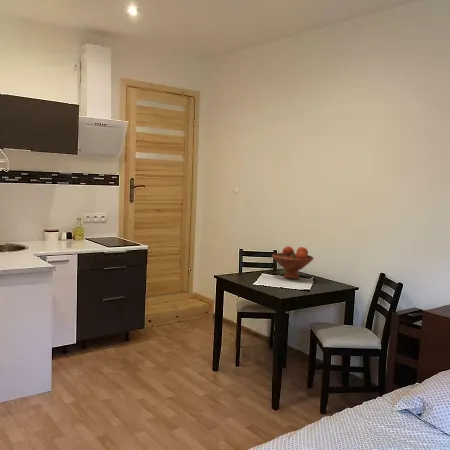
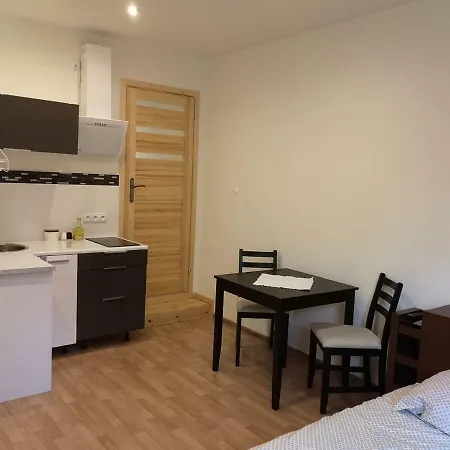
- fruit bowl (292, 262)
